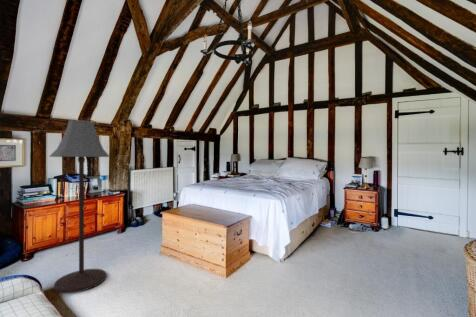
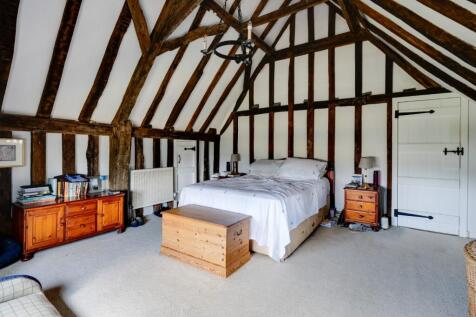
- floor lamp (81, 201)
